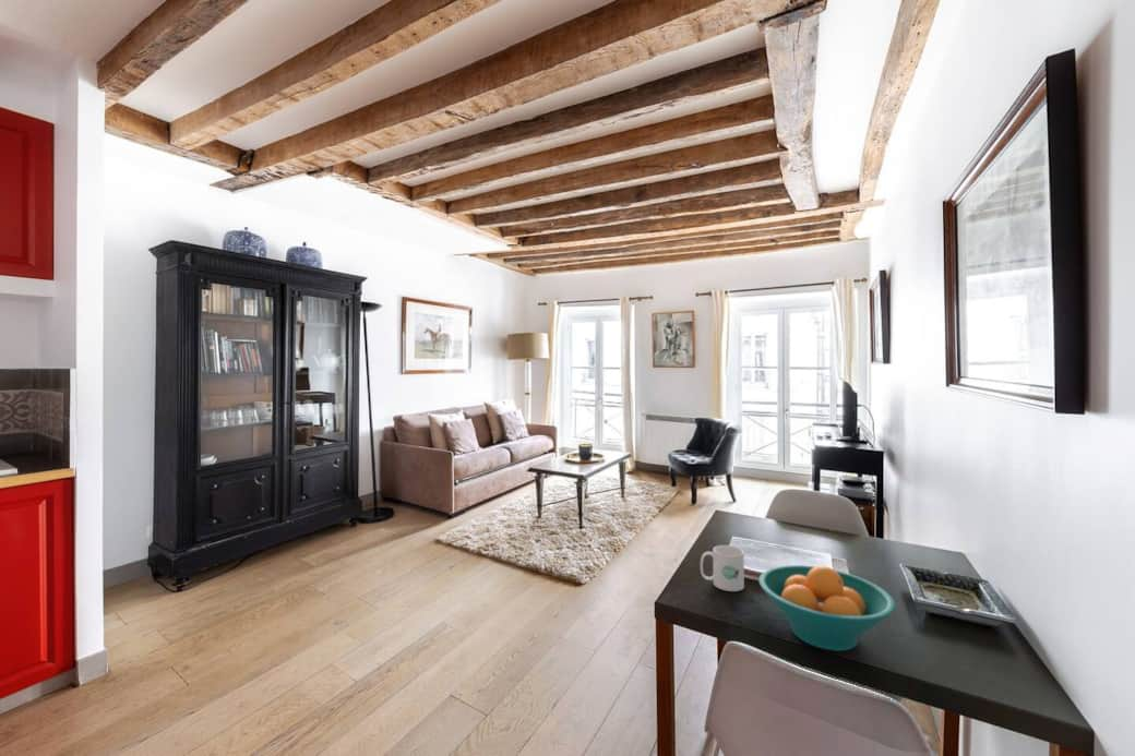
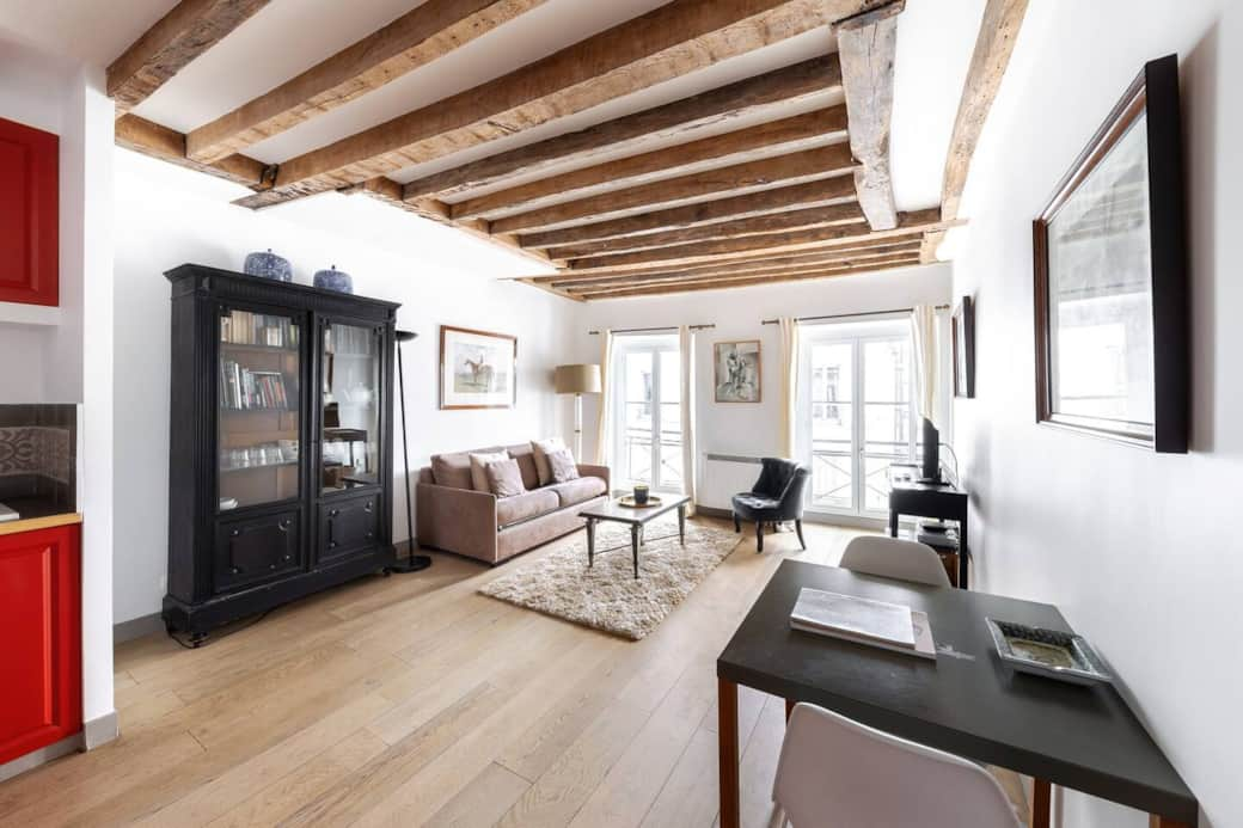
- mug (721, 566)
- fruit bowl (823, 601)
